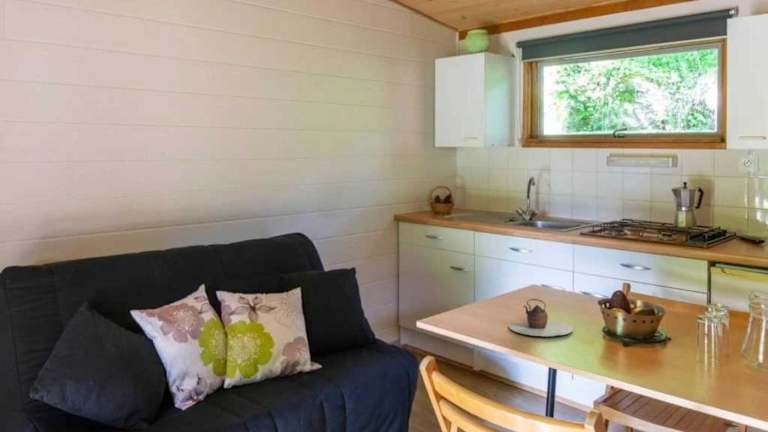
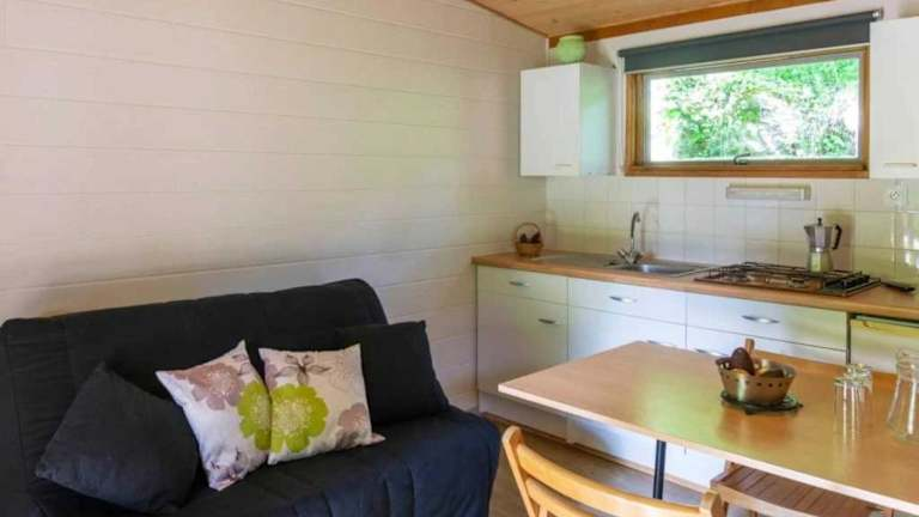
- teapot (540, 313)
